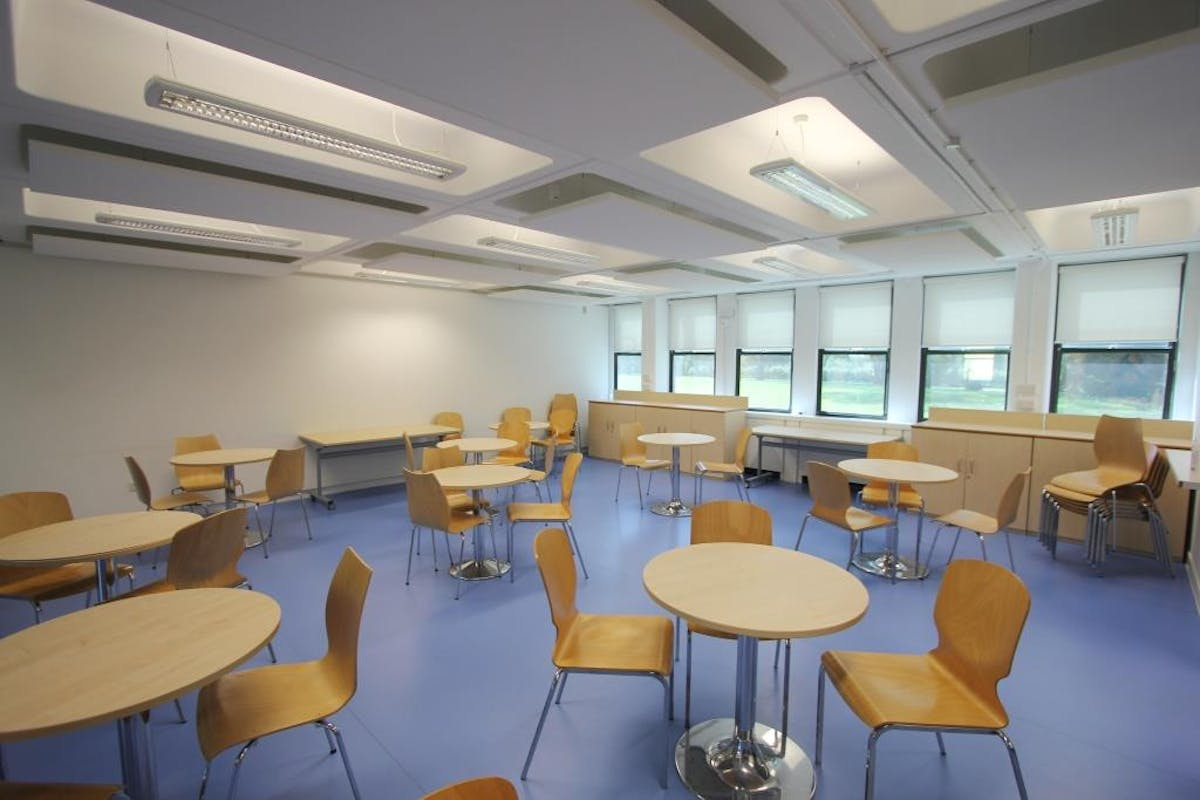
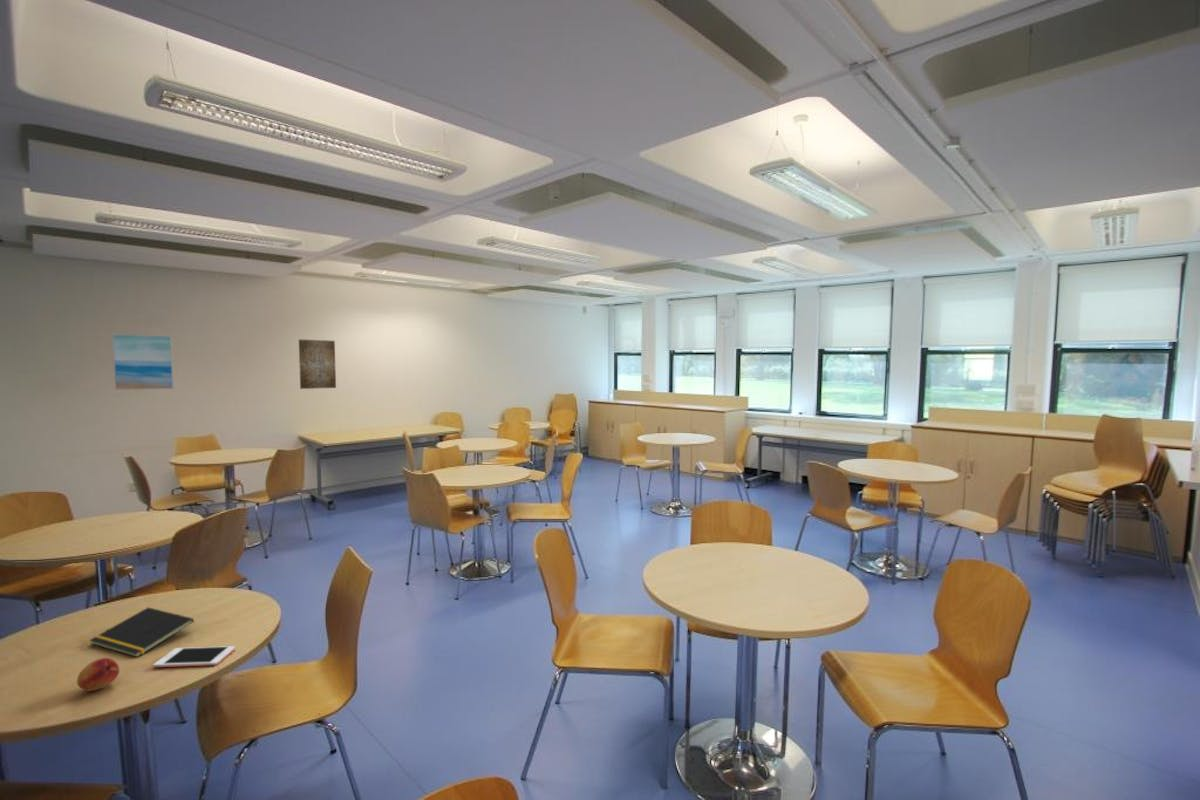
+ cell phone (195, 656)
+ wall art (317, 364)
+ wall art (143, 362)
+ notepad (143, 630)
+ fruit (97, 674)
